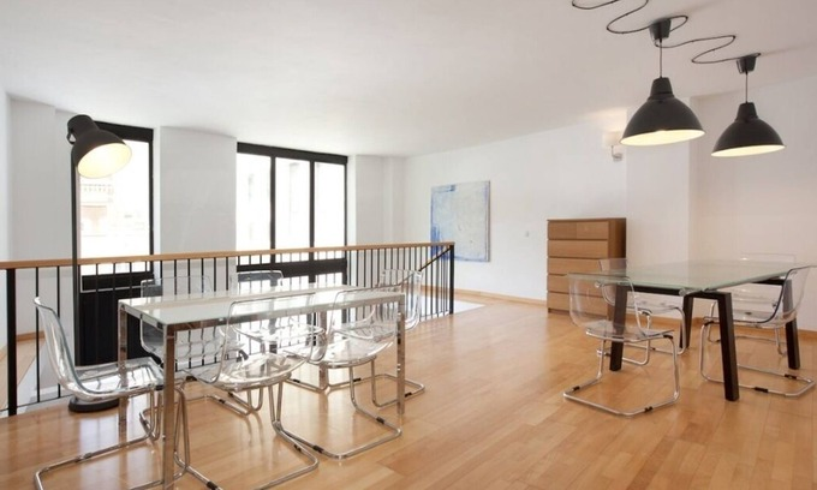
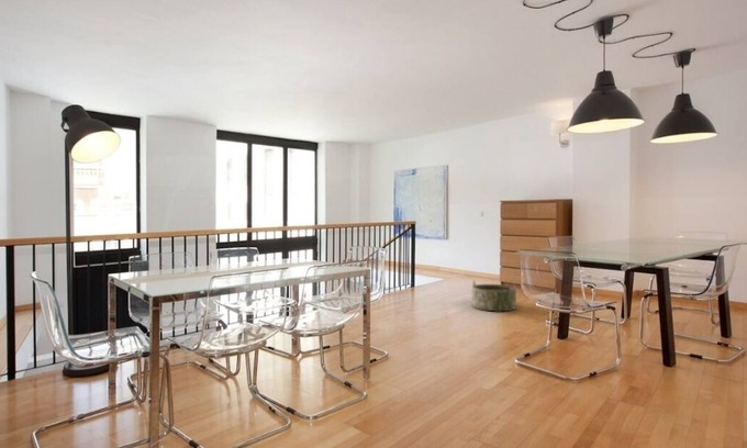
+ basket (493, 293)
